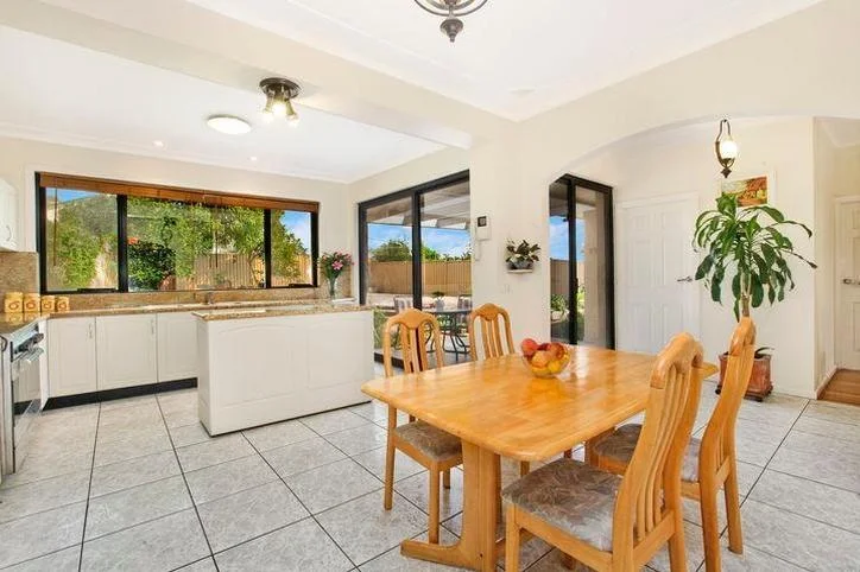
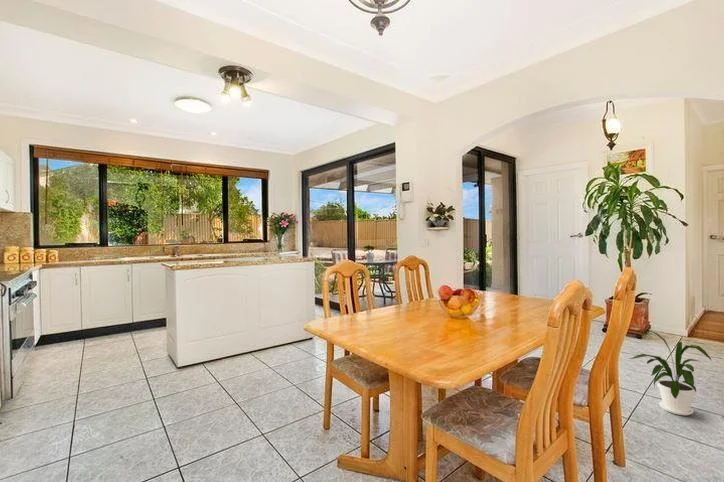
+ house plant (671, 371)
